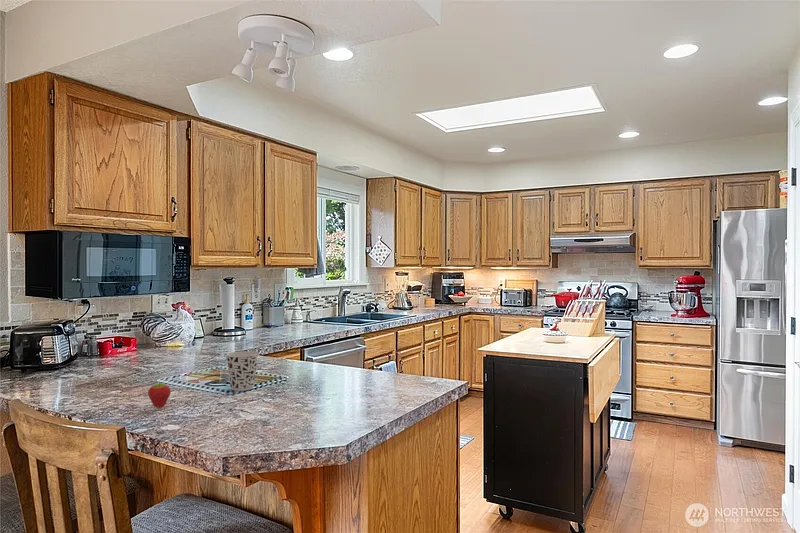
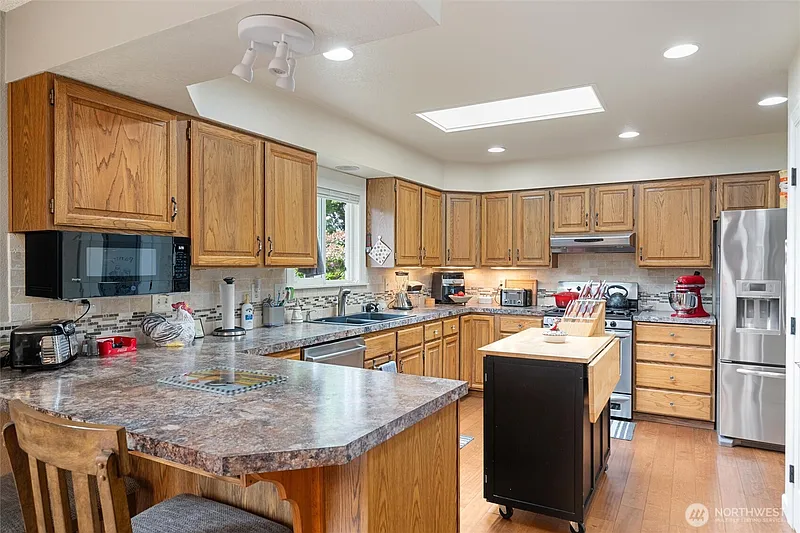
- cup (242, 371)
- fruit (159, 395)
